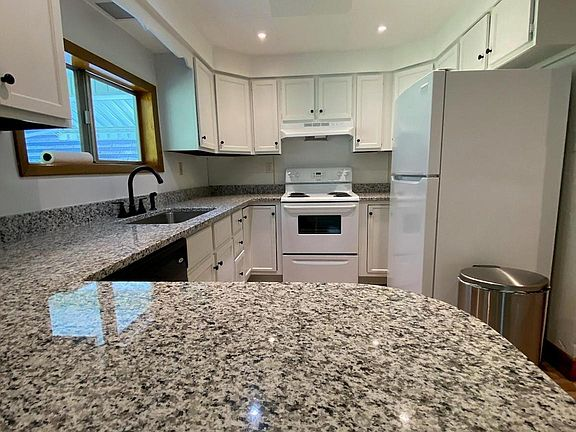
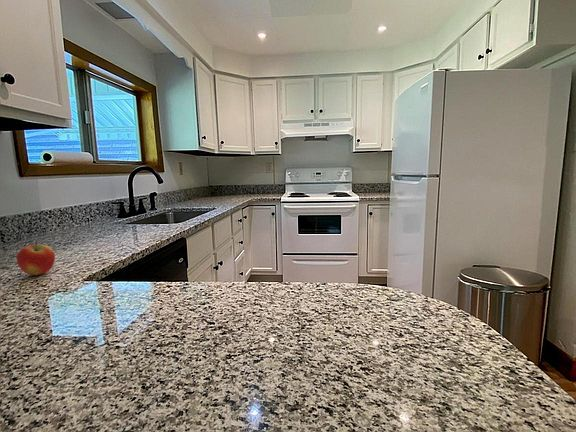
+ apple (36, 257)
